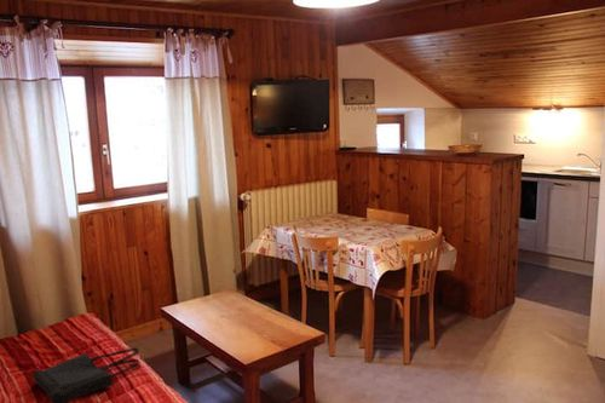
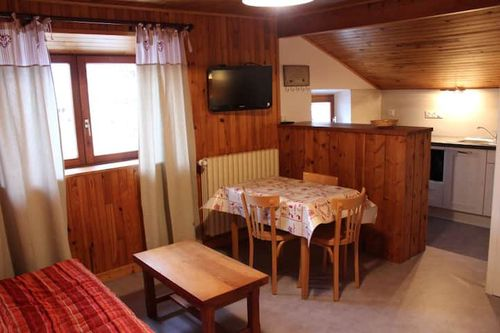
- tote bag (93, 370)
